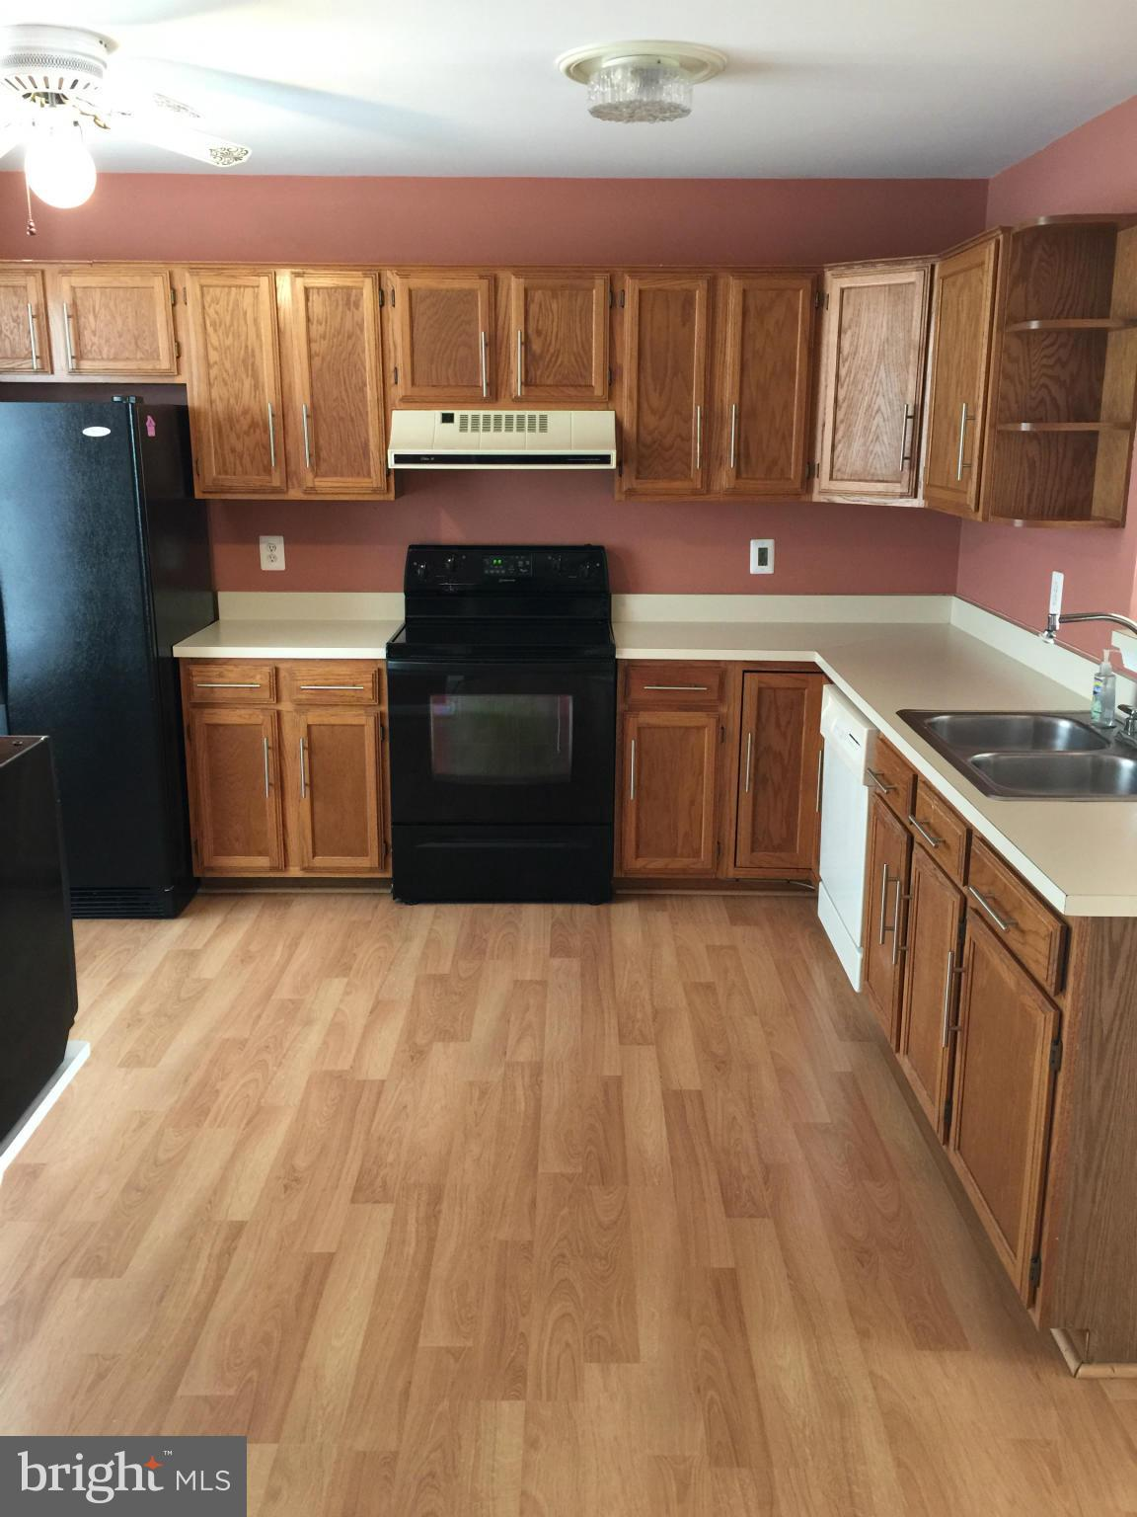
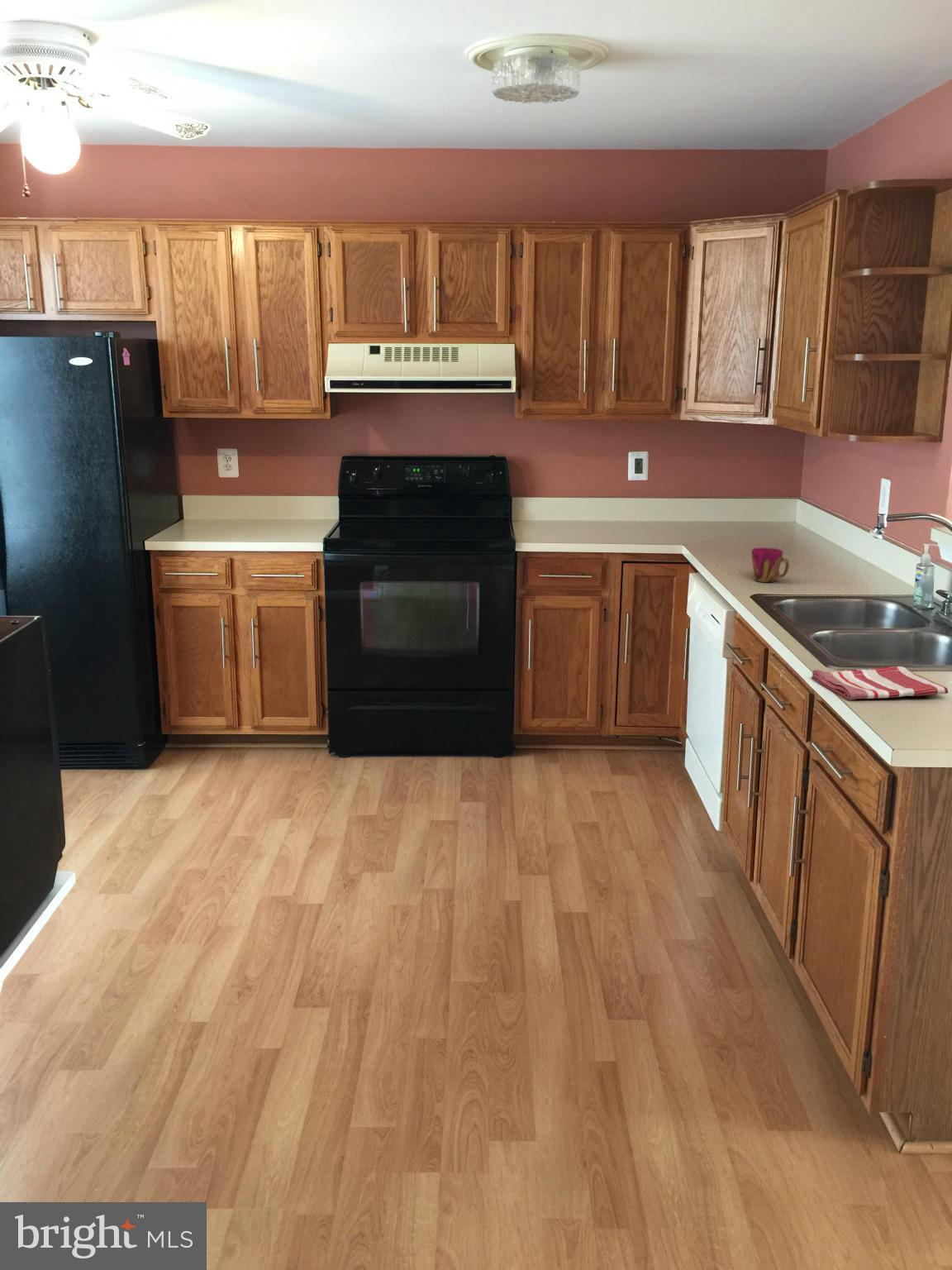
+ dish towel (878, 682)
+ cup (769, 566)
